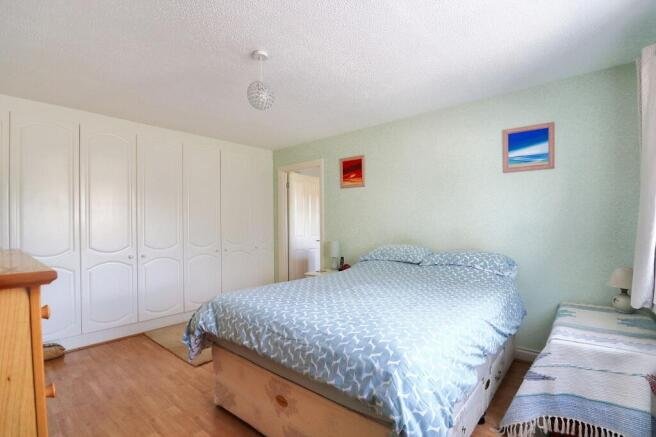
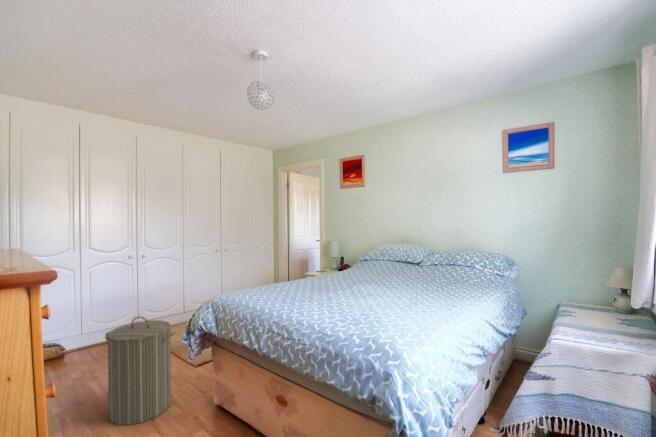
+ laundry hamper (140, 362)
